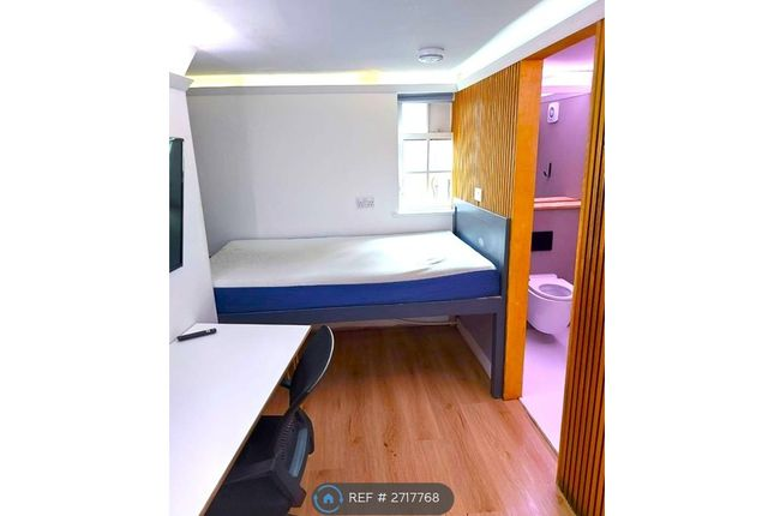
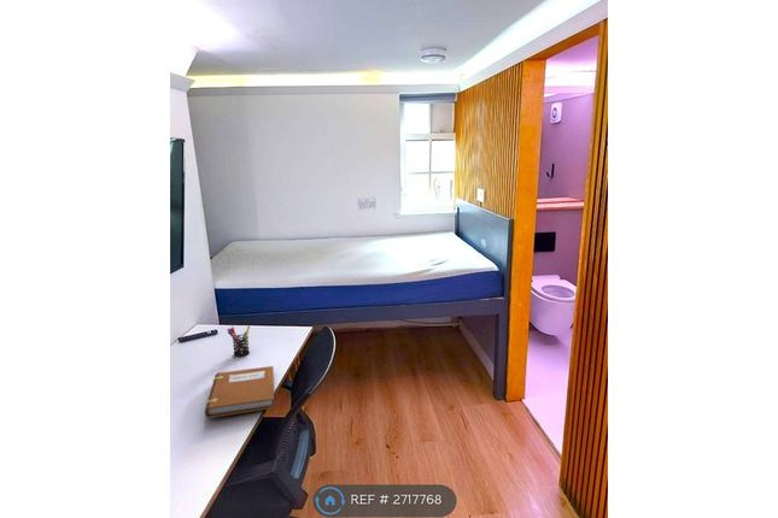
+ notebook (242, 388)
+ pen holder (240, 340)
